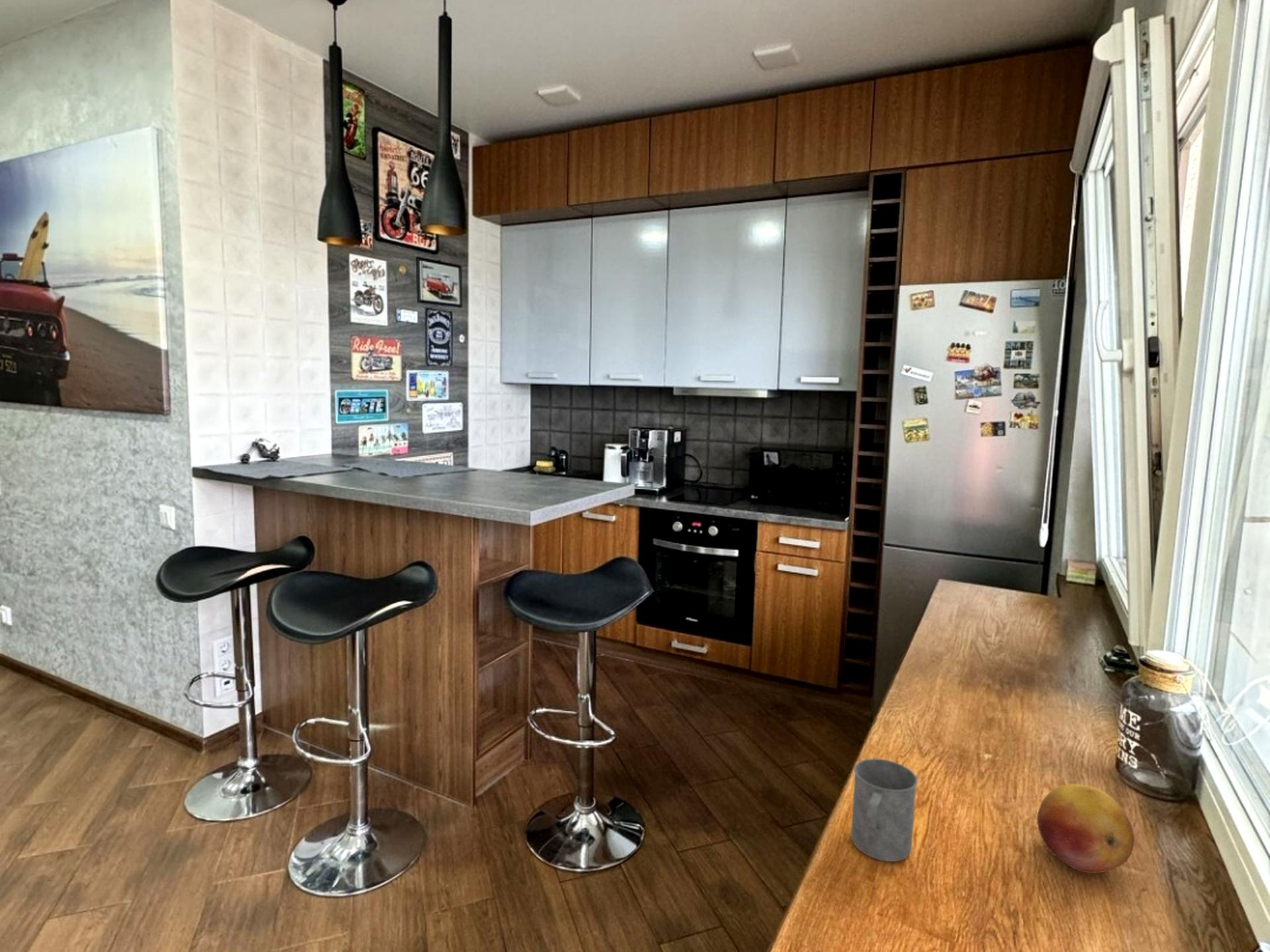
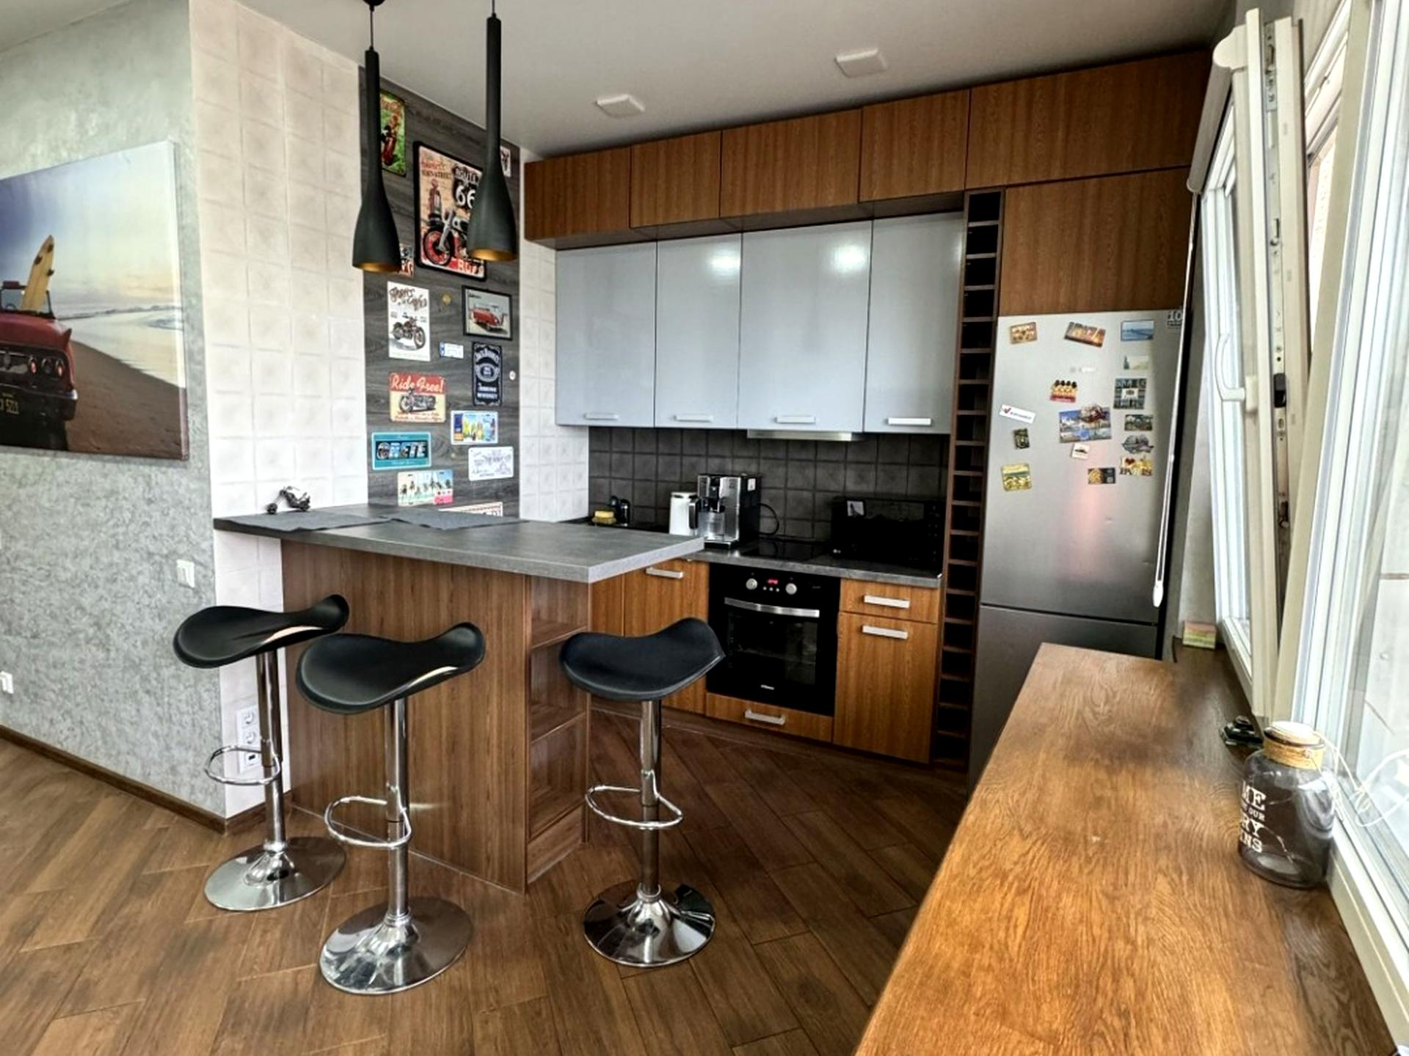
- mug (880, 816)
- fruit (1085, 823)
